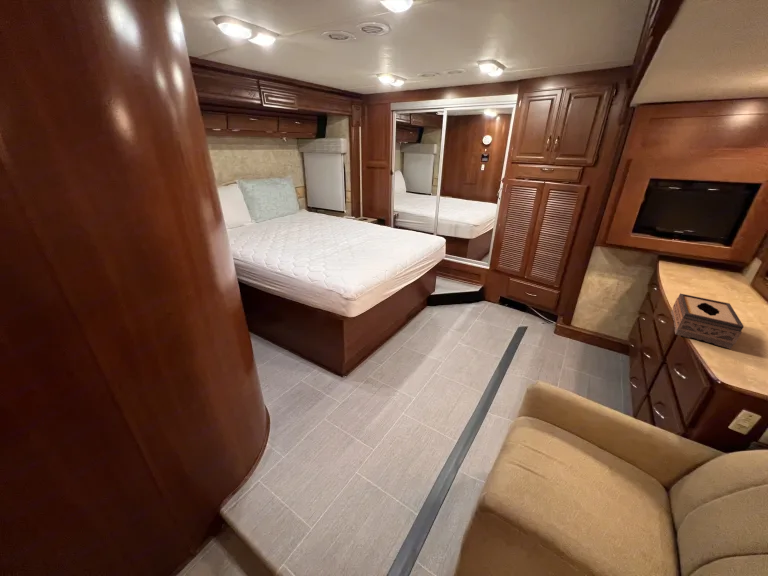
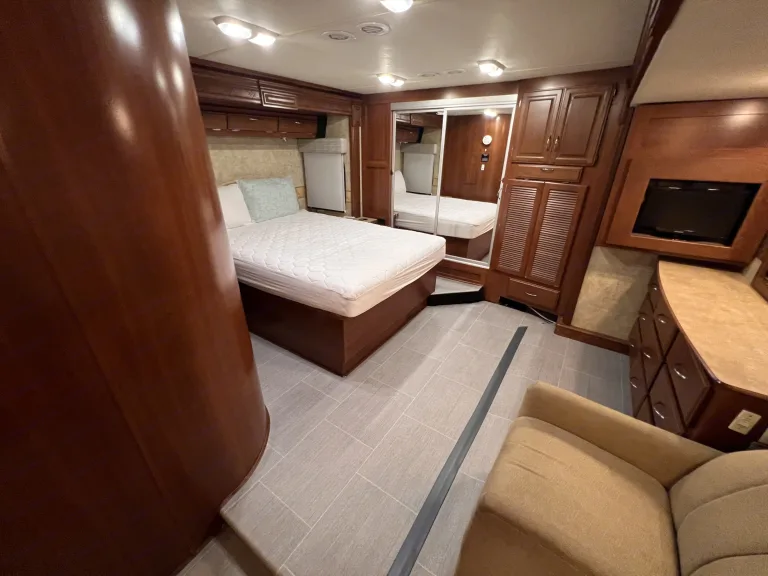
- tissue box (703, 318)
